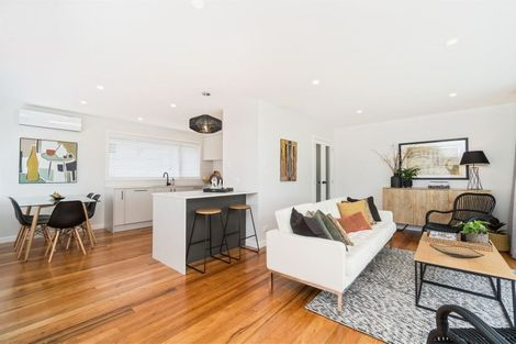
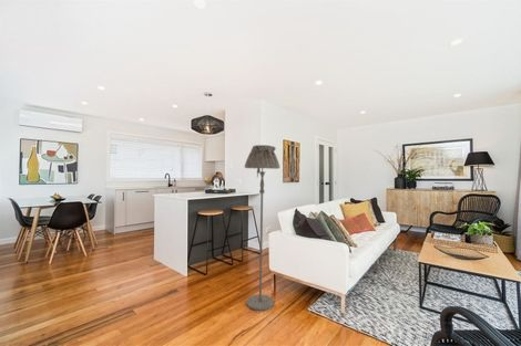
+ floor lamp (260, 224)
